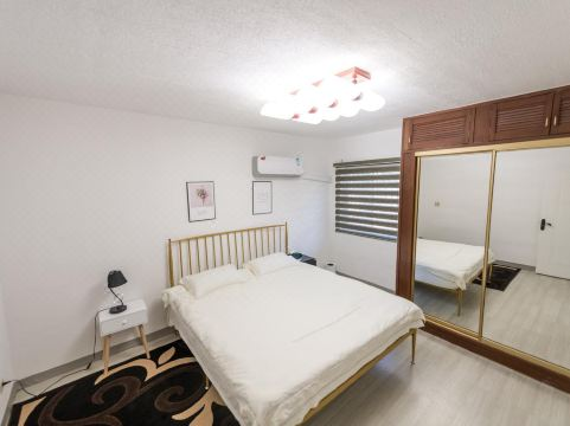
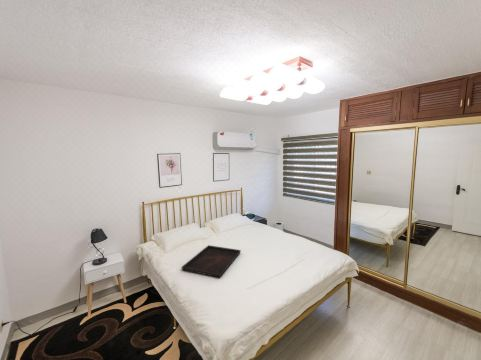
+ serving tray (213, 259)
